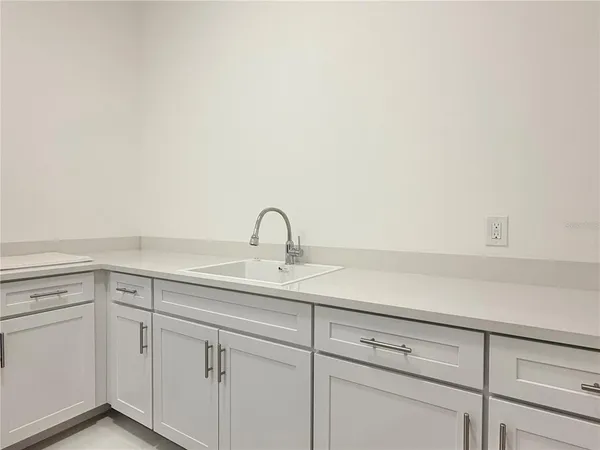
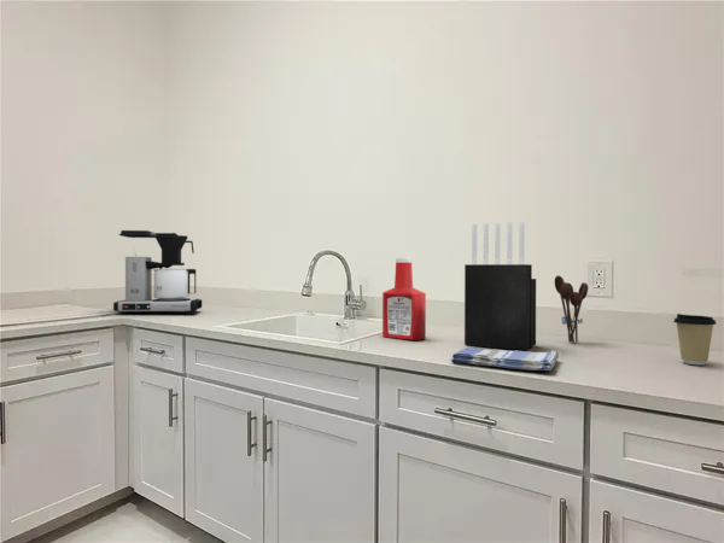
+ dish towel (506, 356)
+ coffee cup (694, 338)
+ knife block (501, 284)
+ coffee maker (159, 272)
+ utensil holder (568, 309)
+ soap bottle (403, 297)
